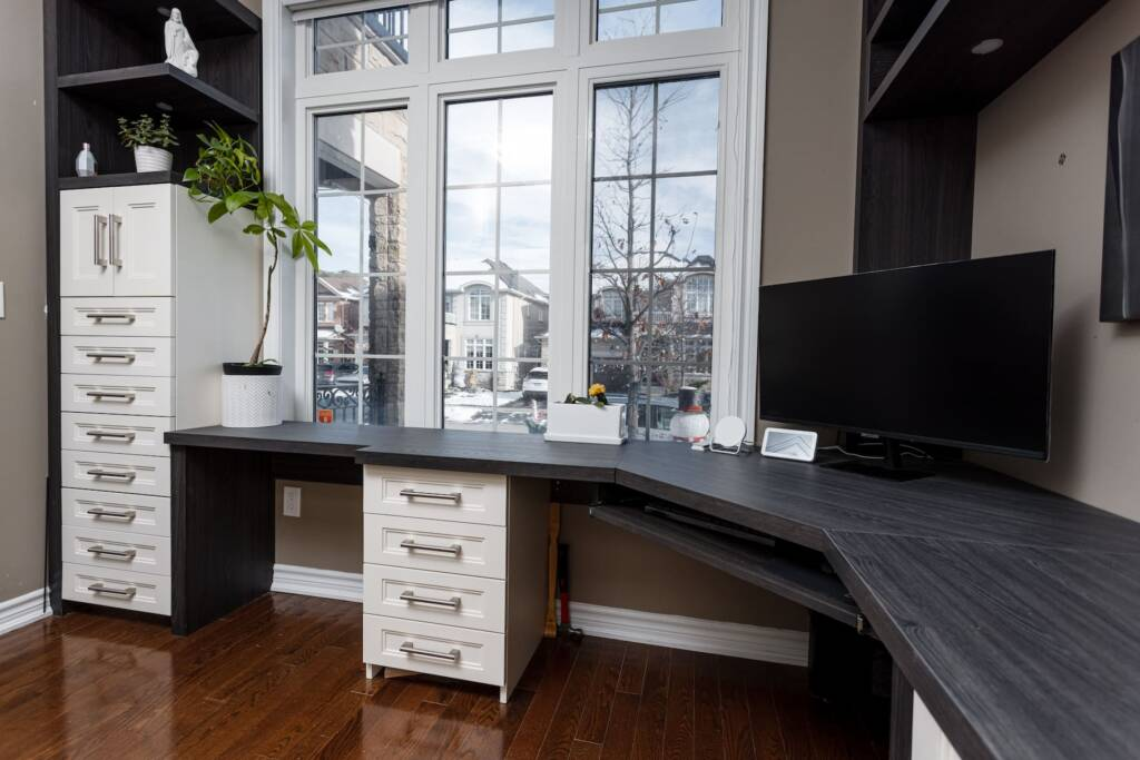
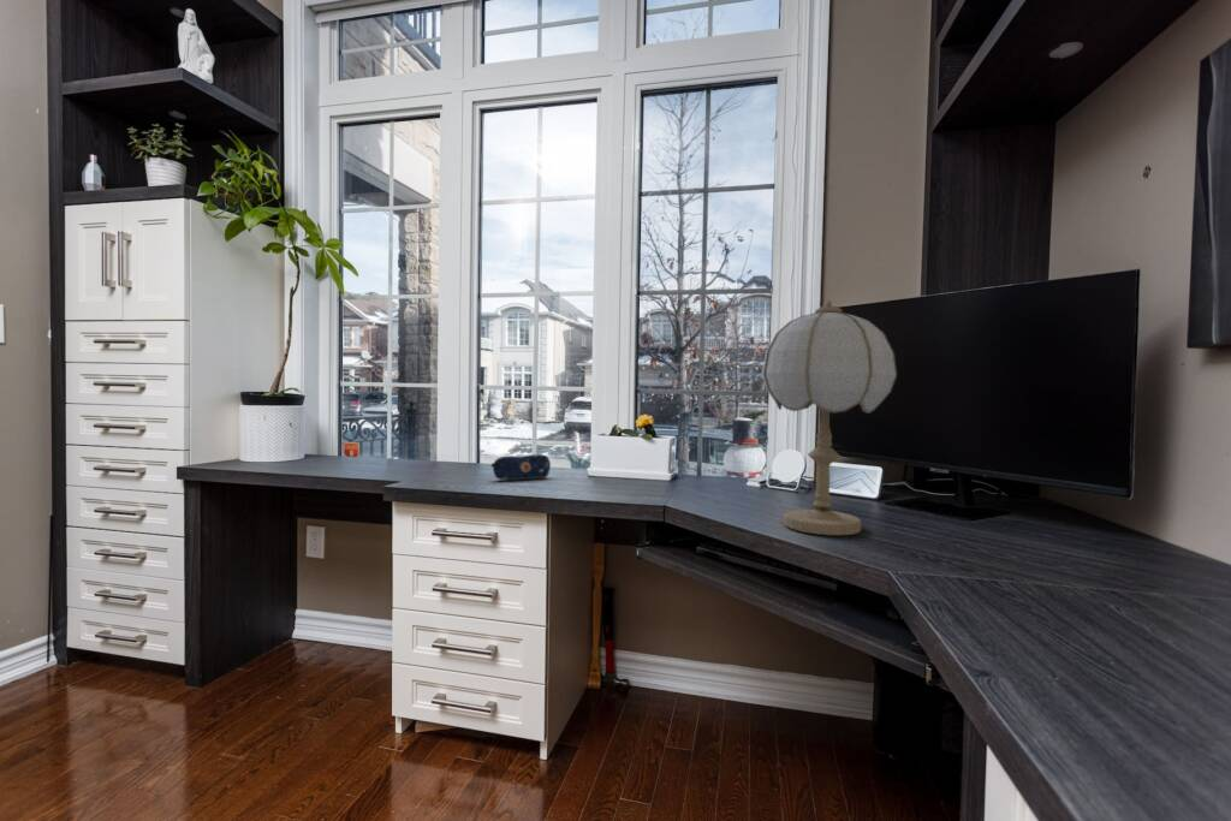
+ table lamp (825, 414)
+ pencil case (522, 466)
